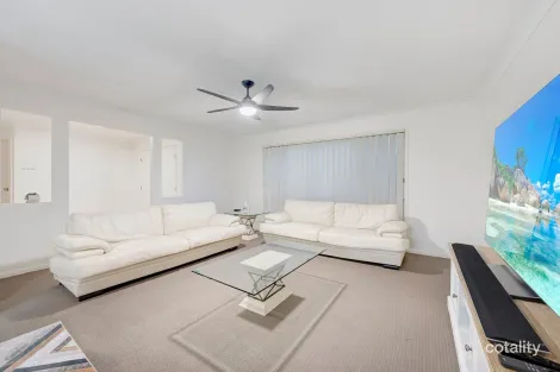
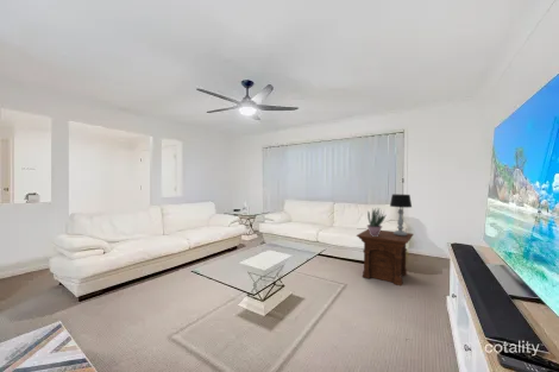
+ side table (384, 254)
+ table lamp (400, 214)
+ potted plant (376, 221)
